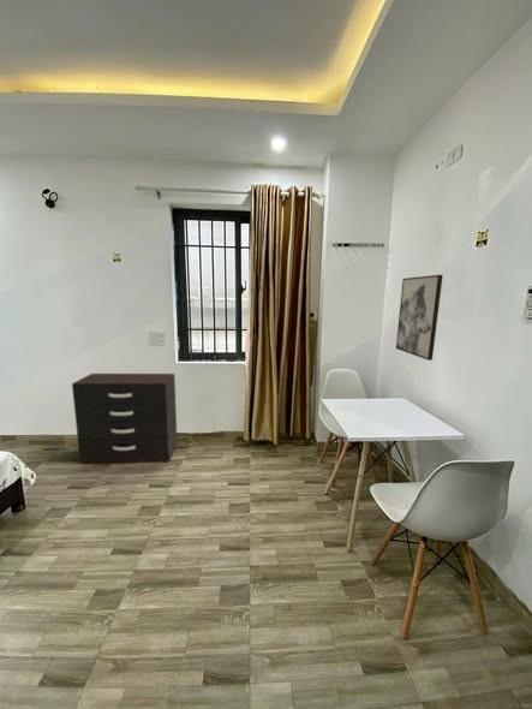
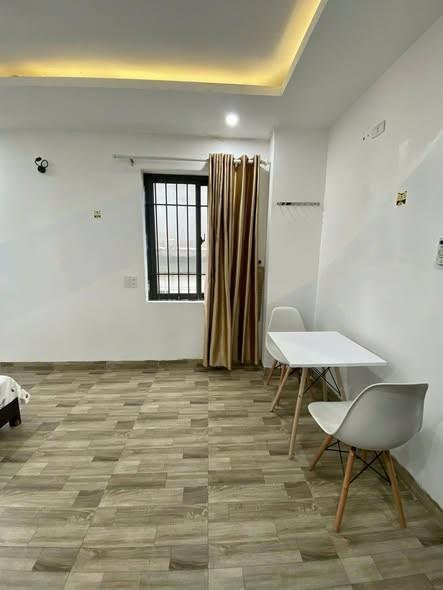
- wall art (416, 316)
- dresser (128, 417)
